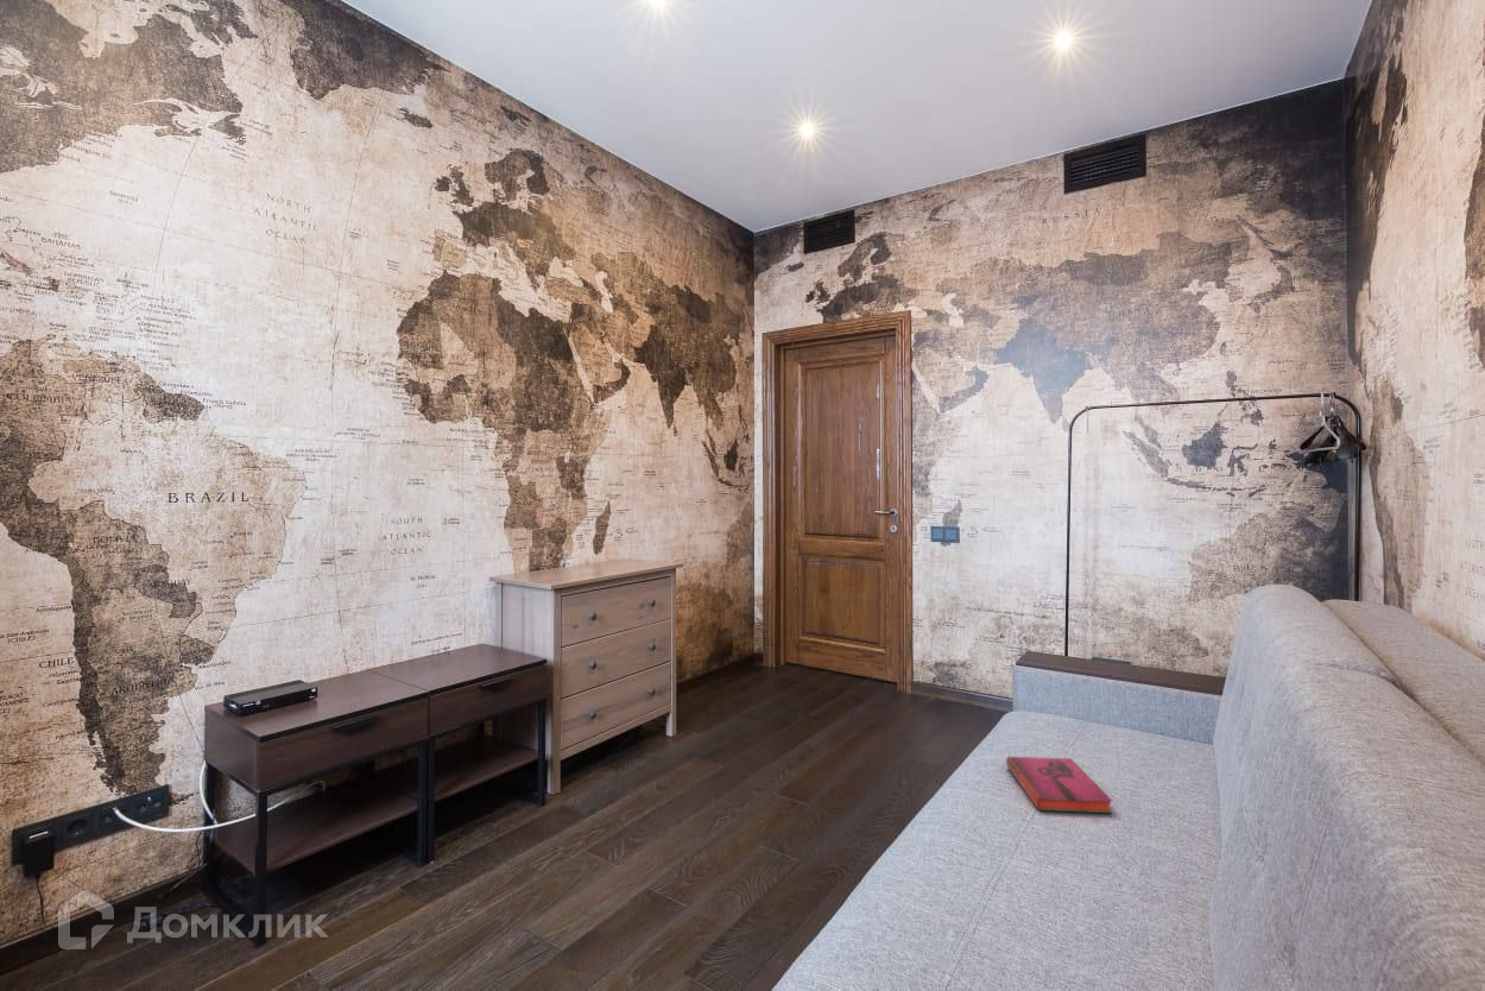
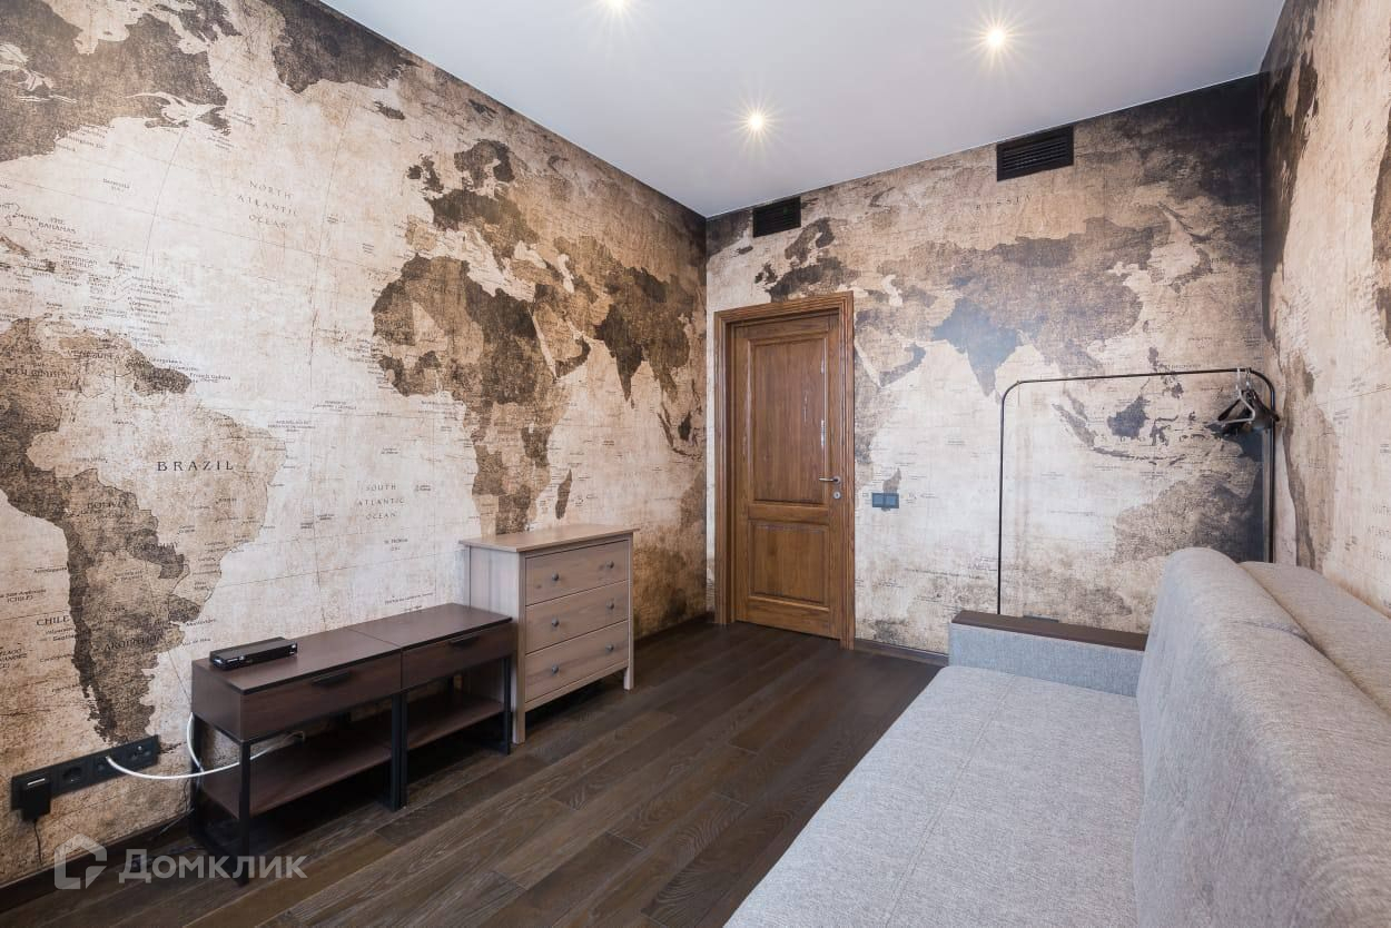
- hardback book (1055, 782)
